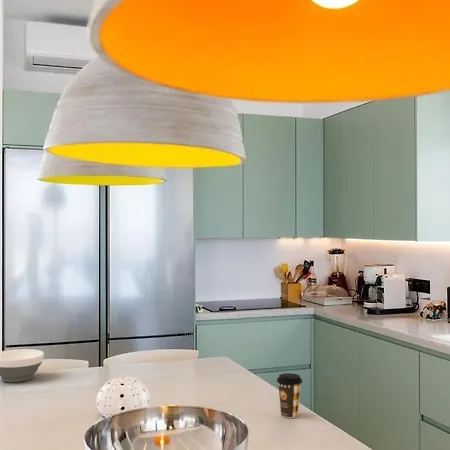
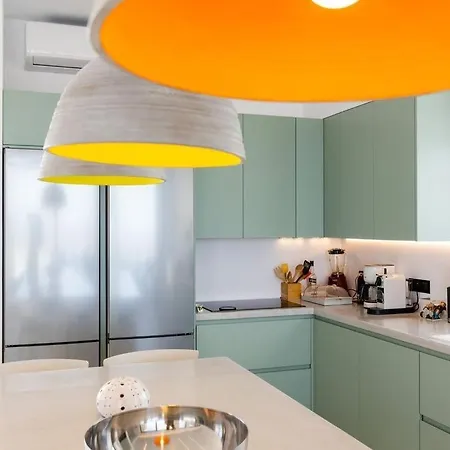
- coffee cup (289, 395)
- bowl (17, 366)
